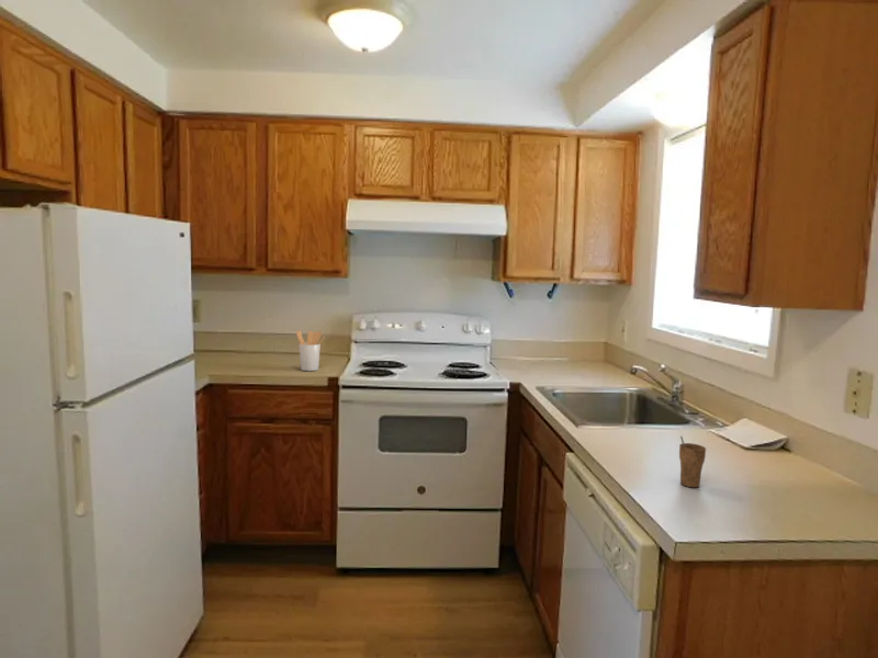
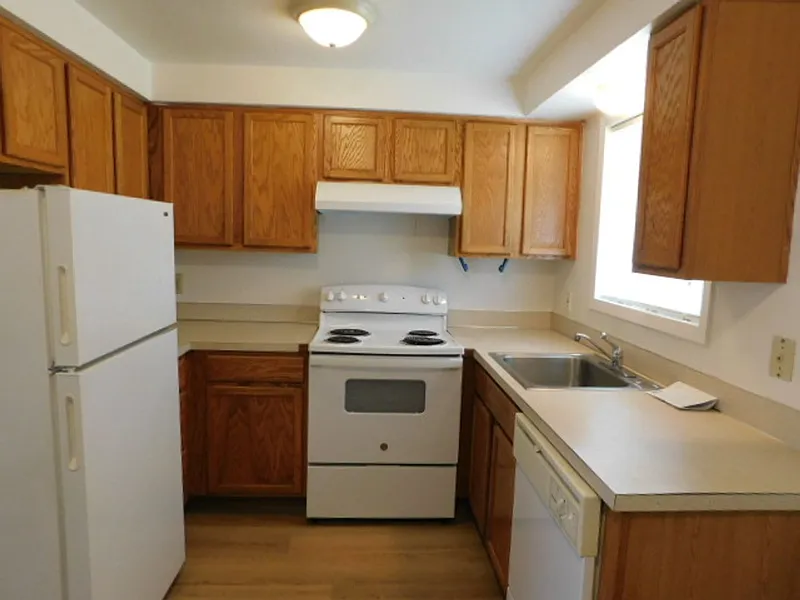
- cup (691, 461)
- utensil holder (311, 349)
